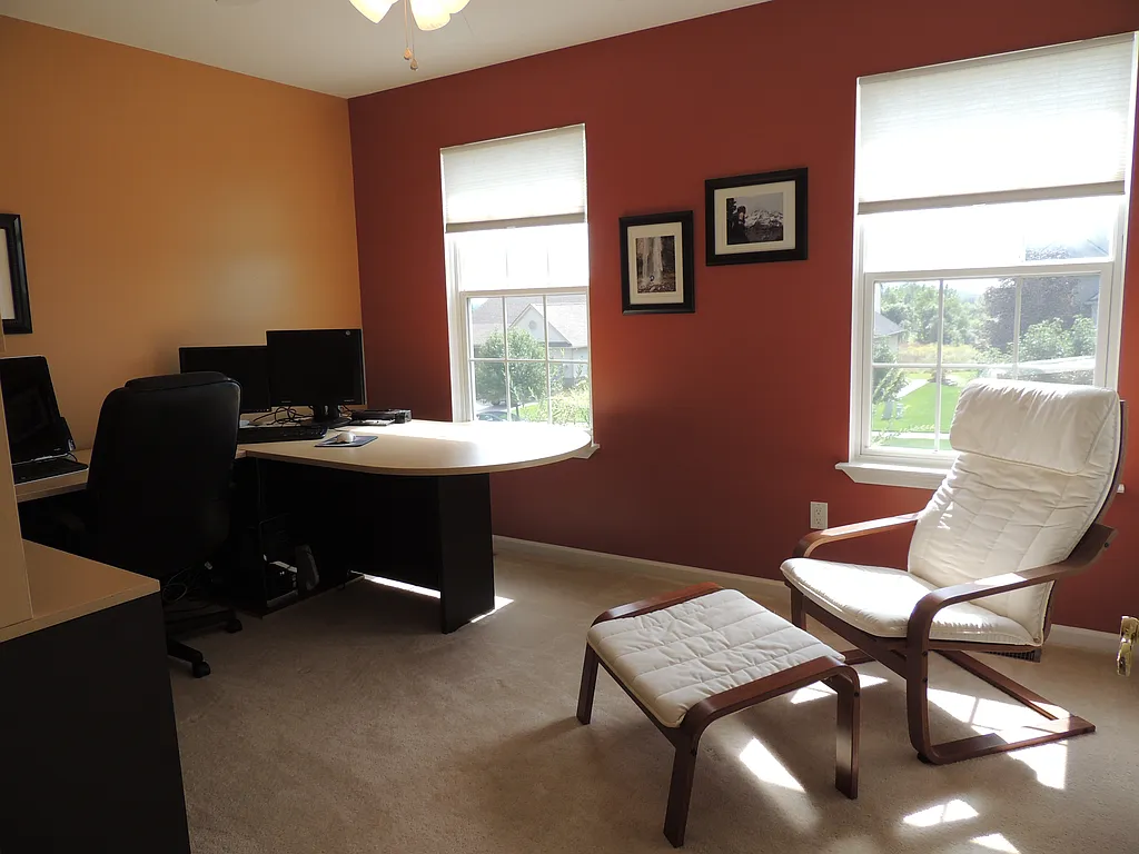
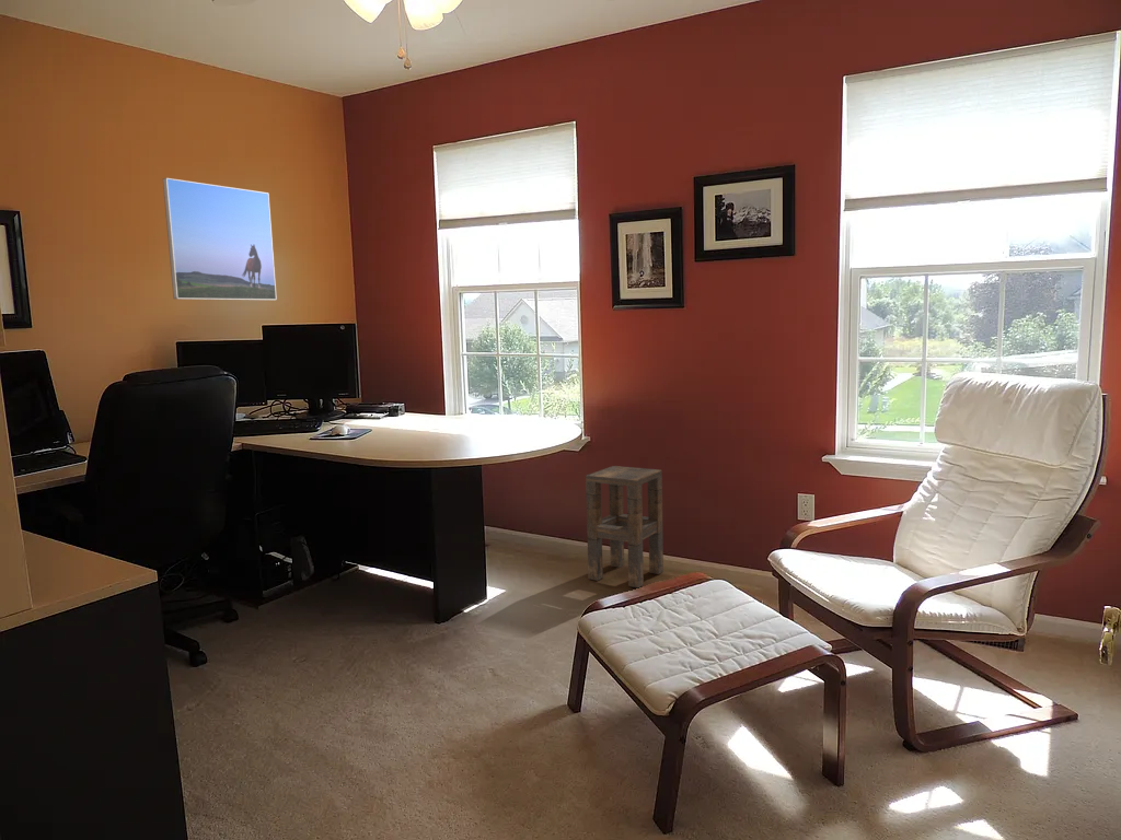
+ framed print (223, 243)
+ side table (625, 524)
